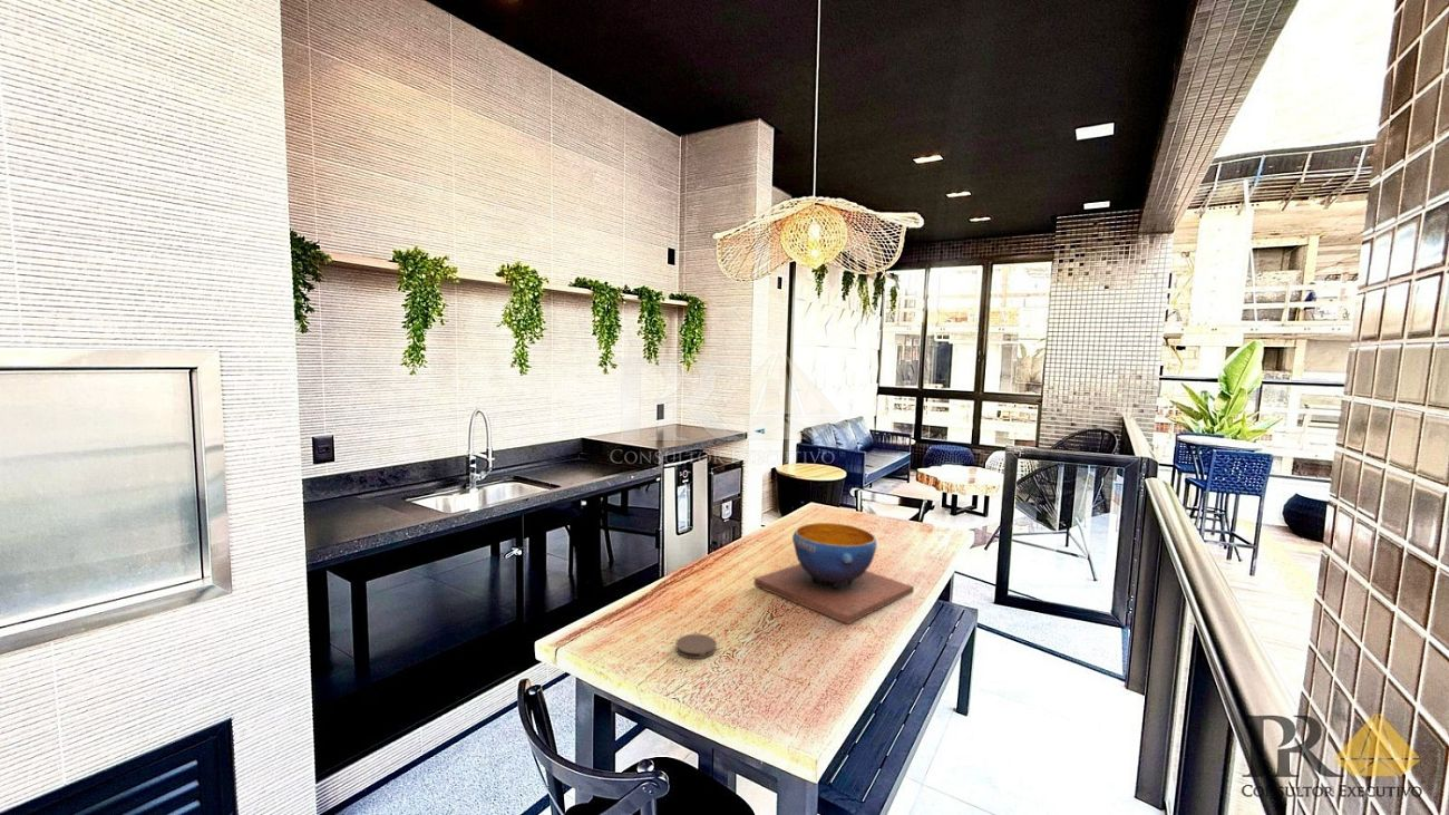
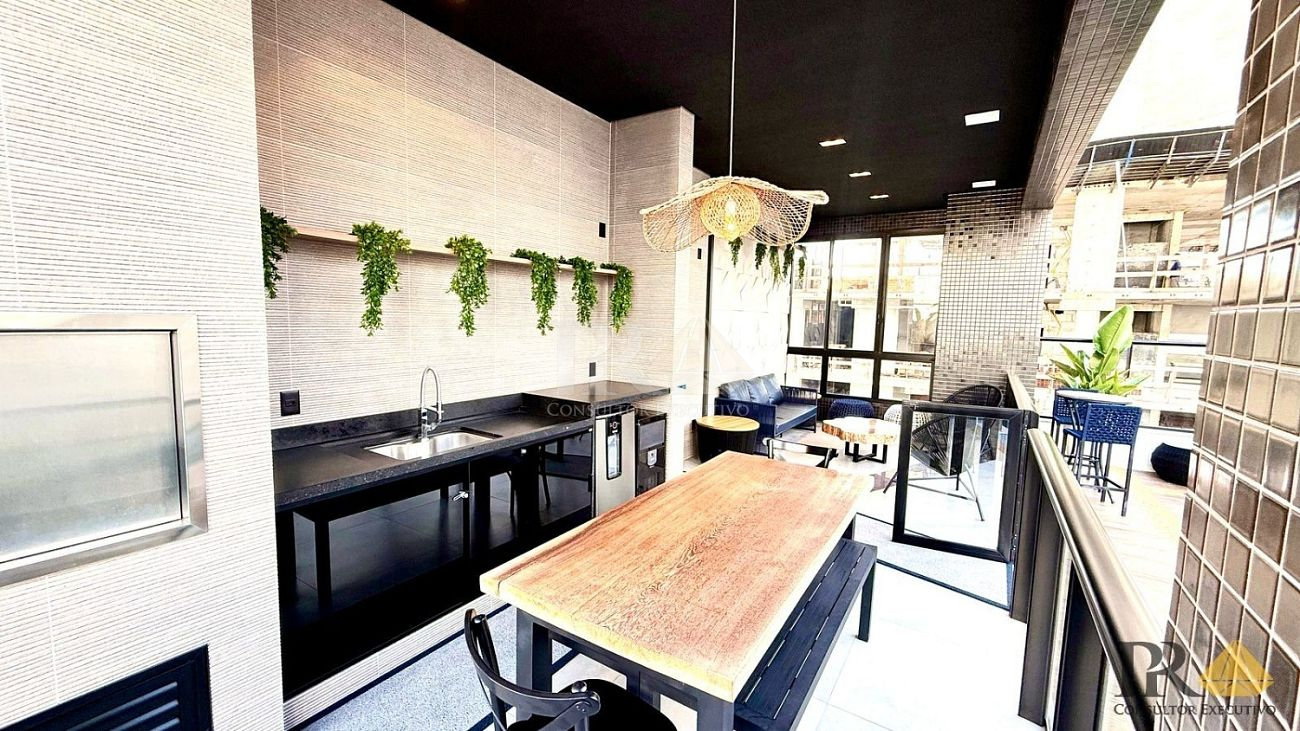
- coaster (696, 646)
- decorative bowl (834, 561)
